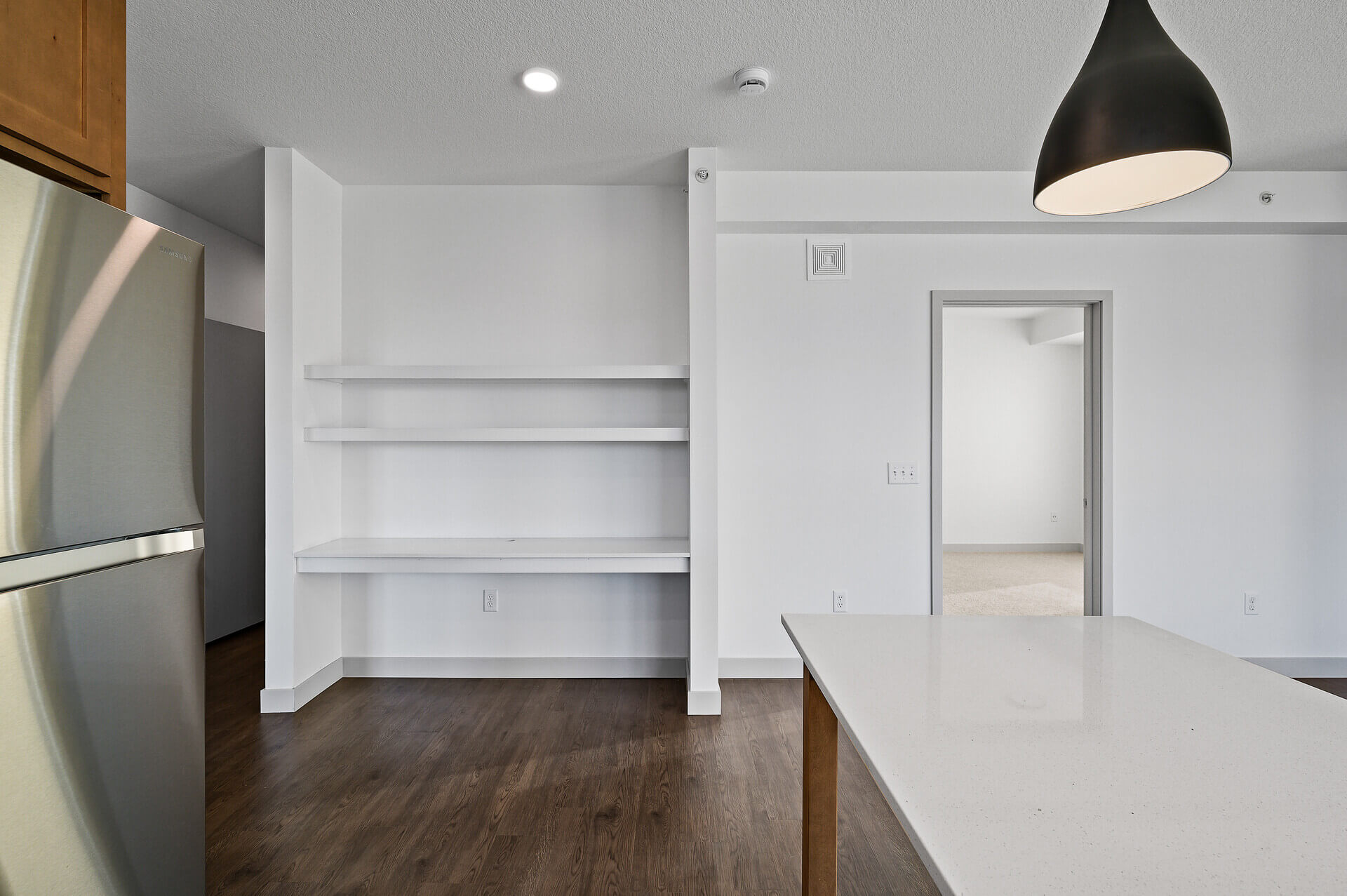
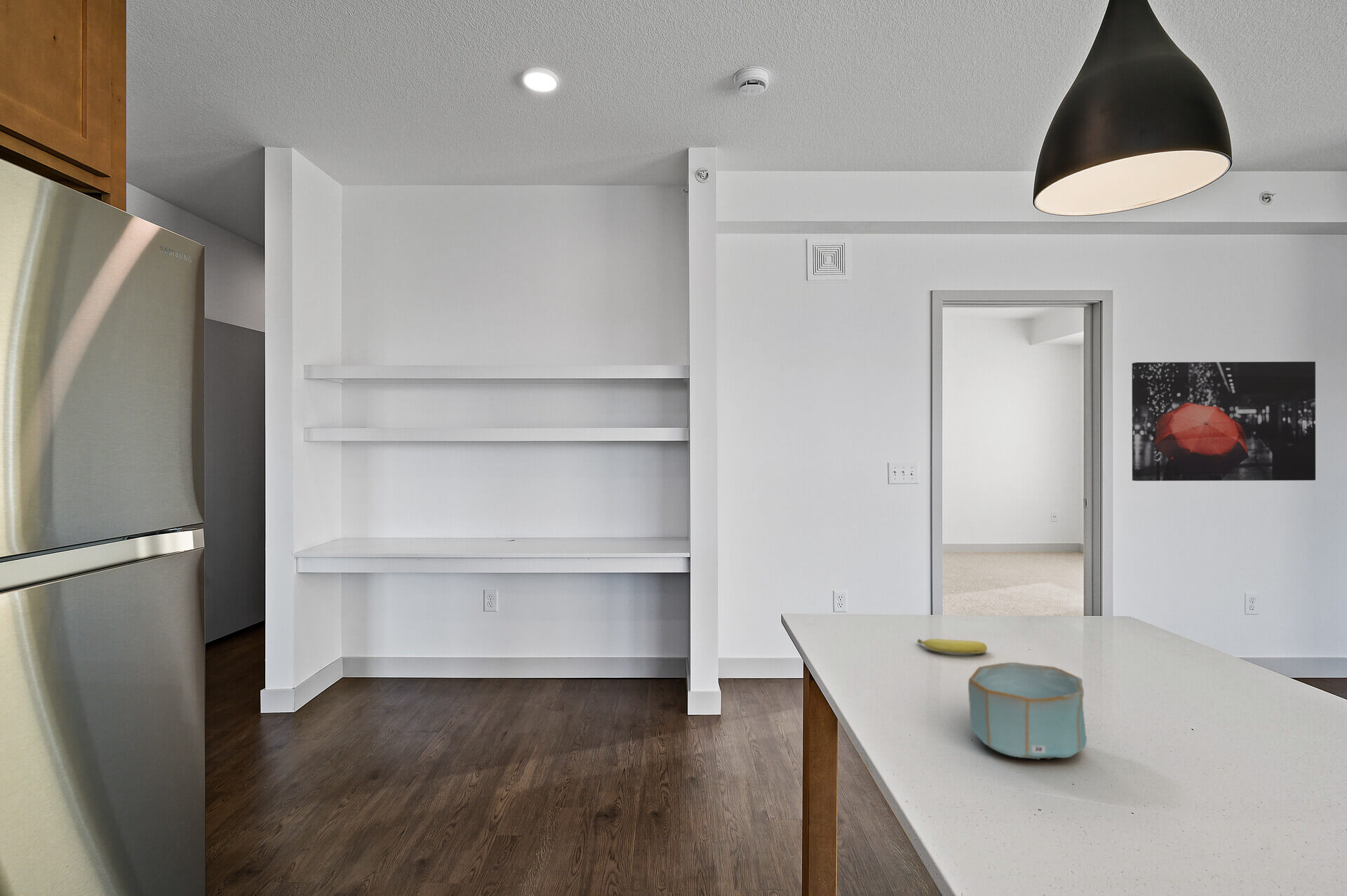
+ wall art (1223, 421)
+ bowl (1026, 711)
+ fruit (951, 643)
